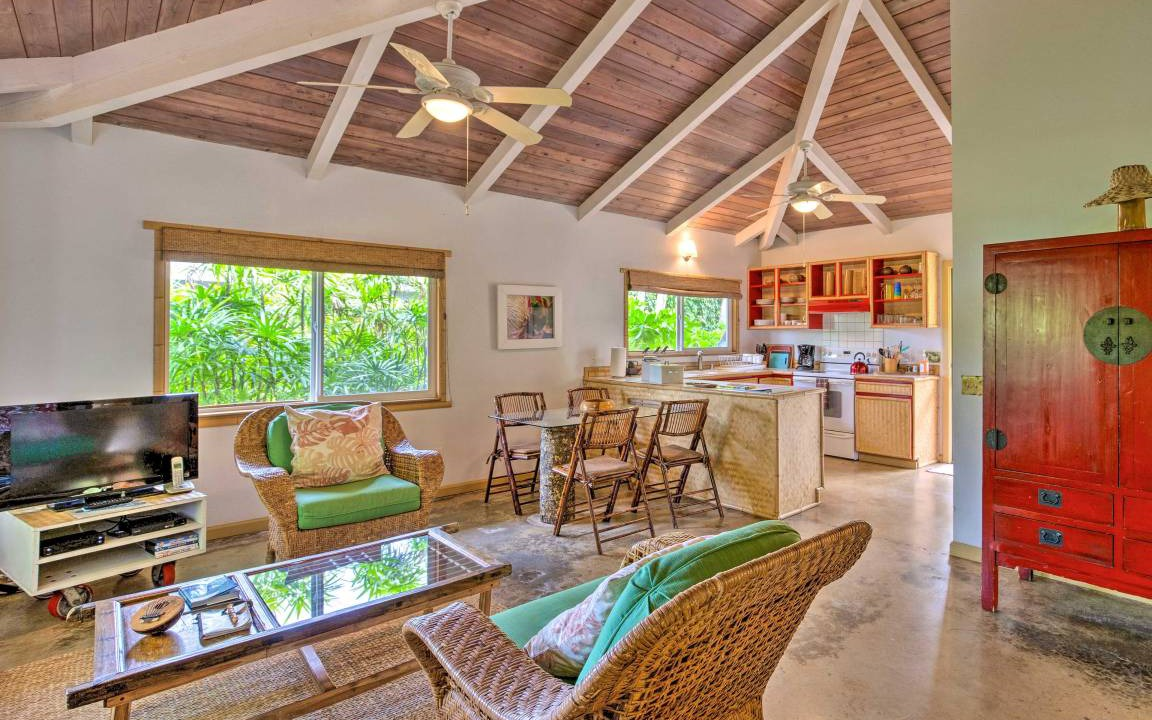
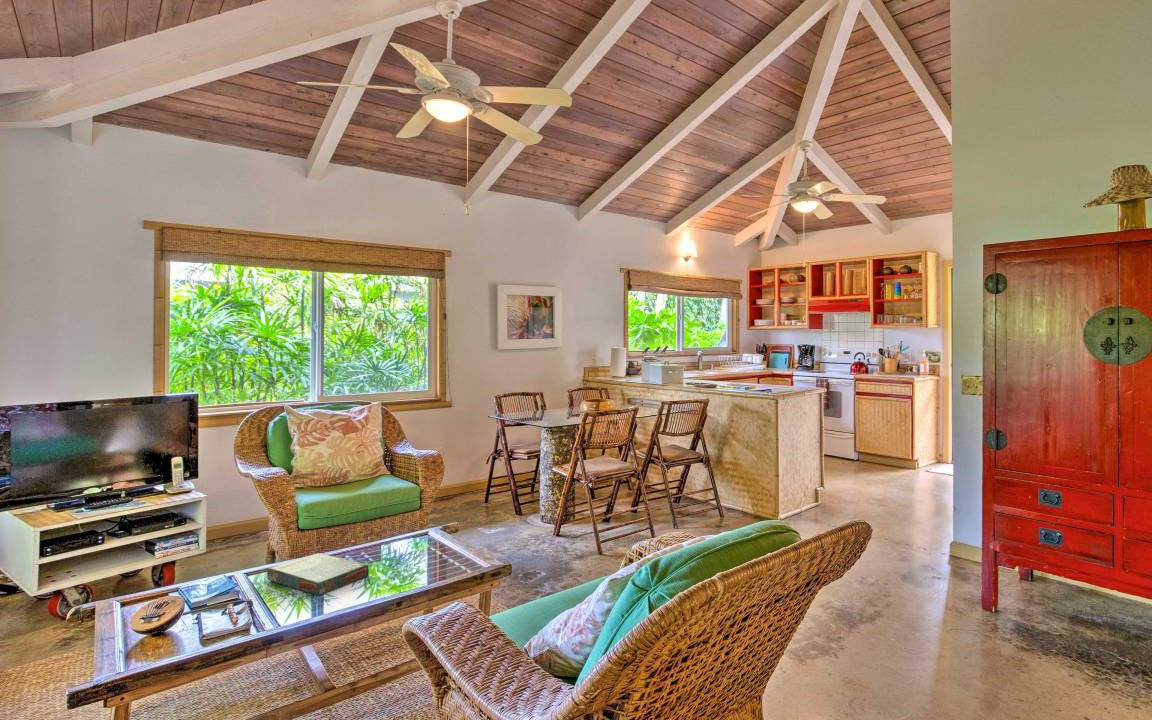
+ board game (318, 572)
